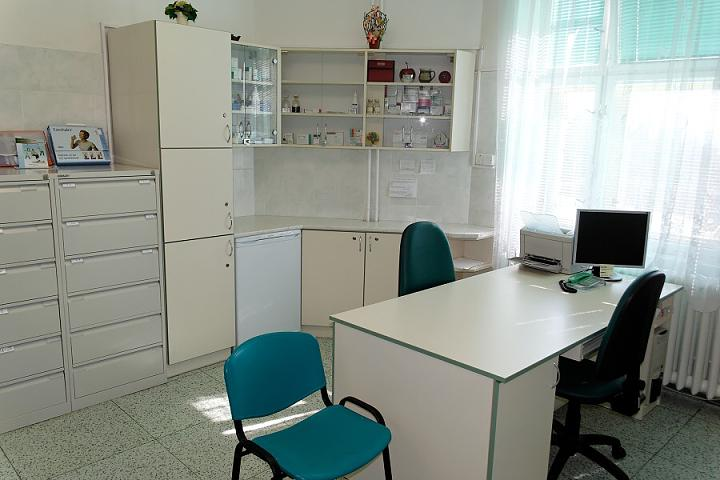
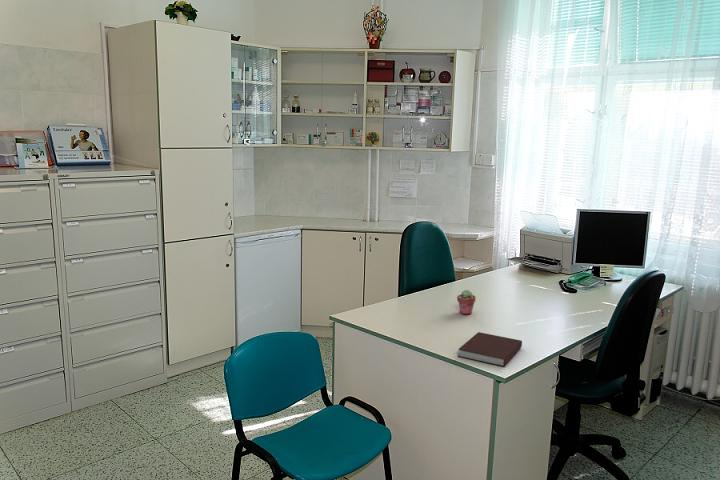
+ notebook (490, 348)
+ potted succulent (466, 301)
